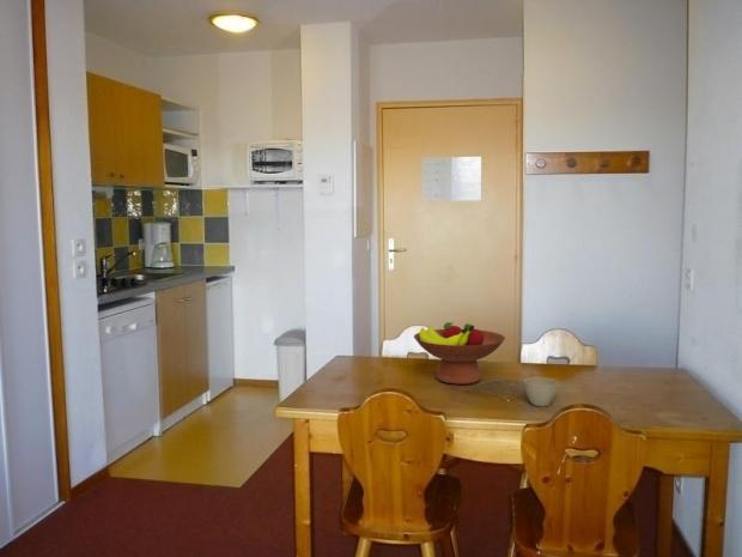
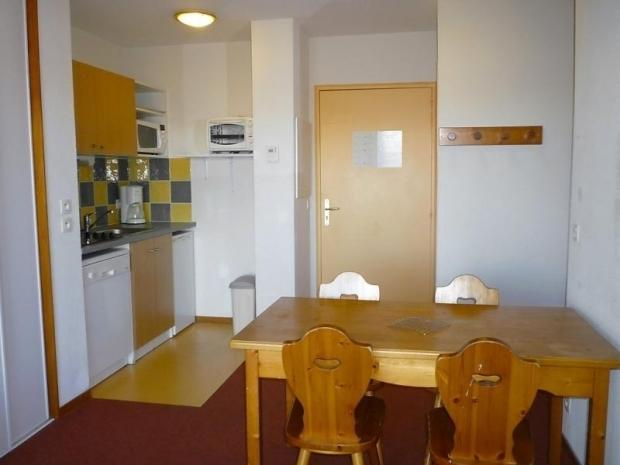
- flower pot (540, 393)
- fruit bowl (458, 349)
